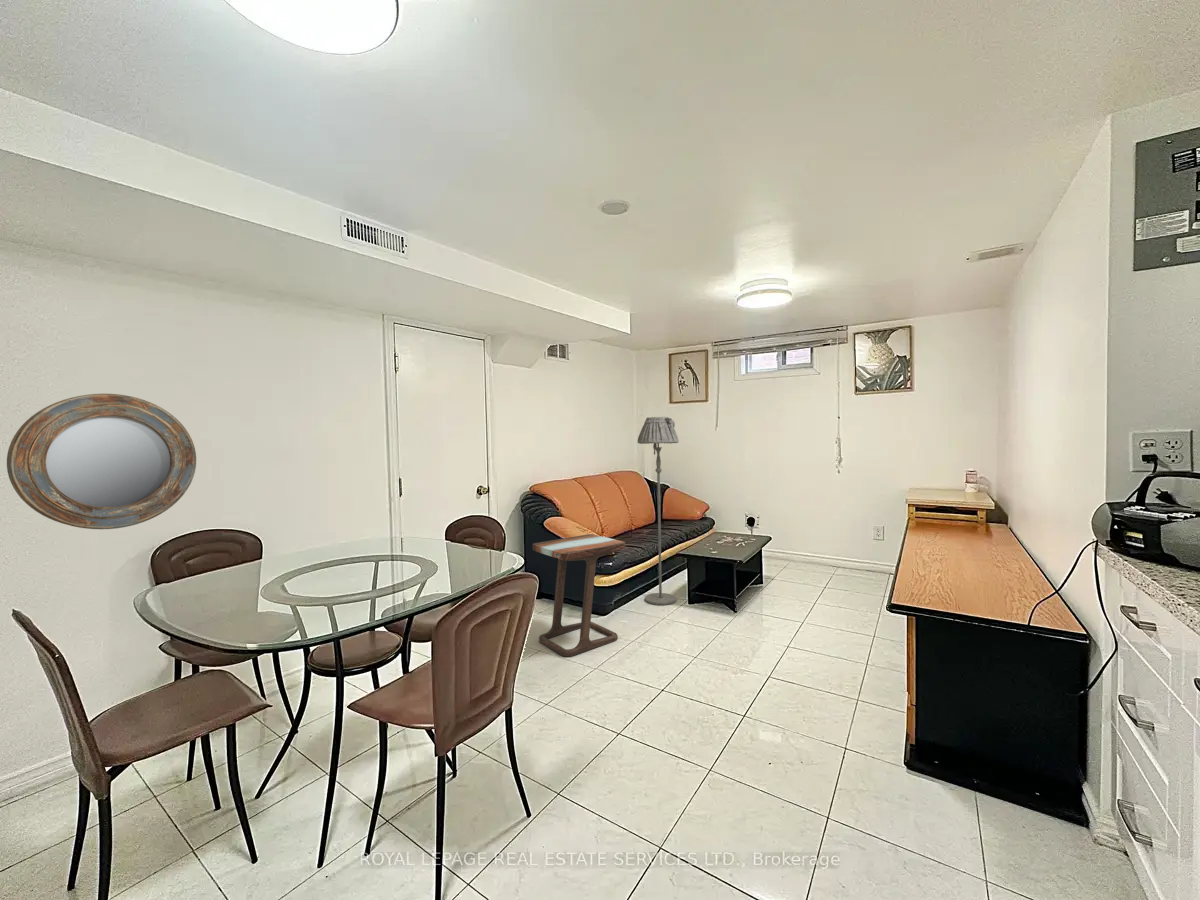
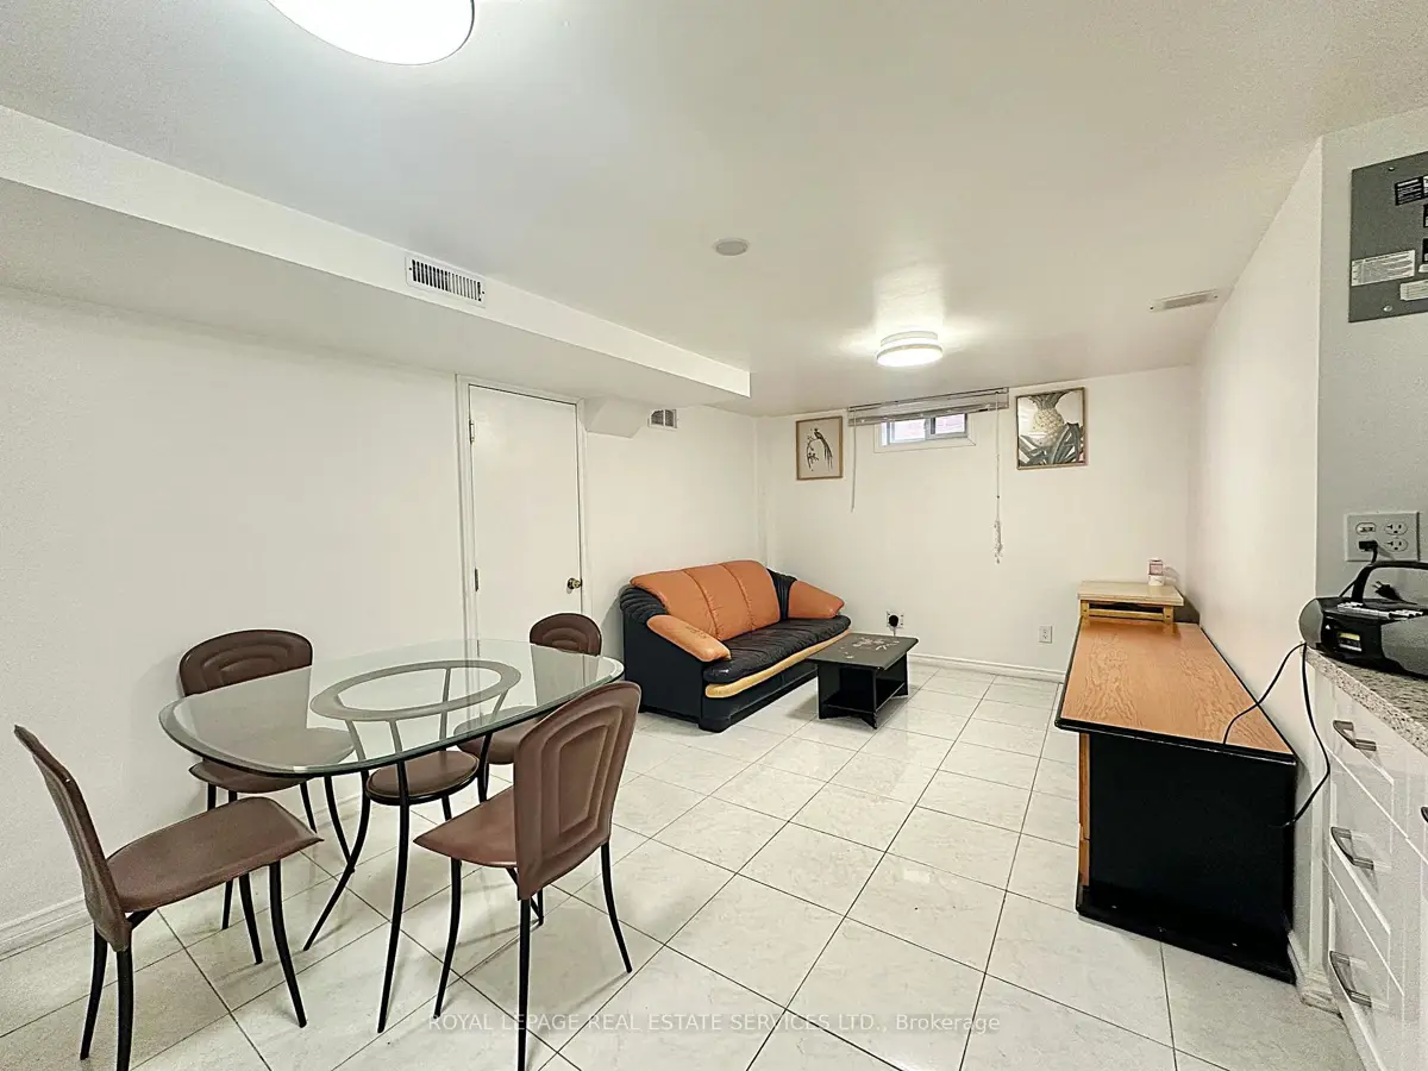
- floor lamp (659, 508)
- side table (584, 590)
- home mirror (111, 461)
